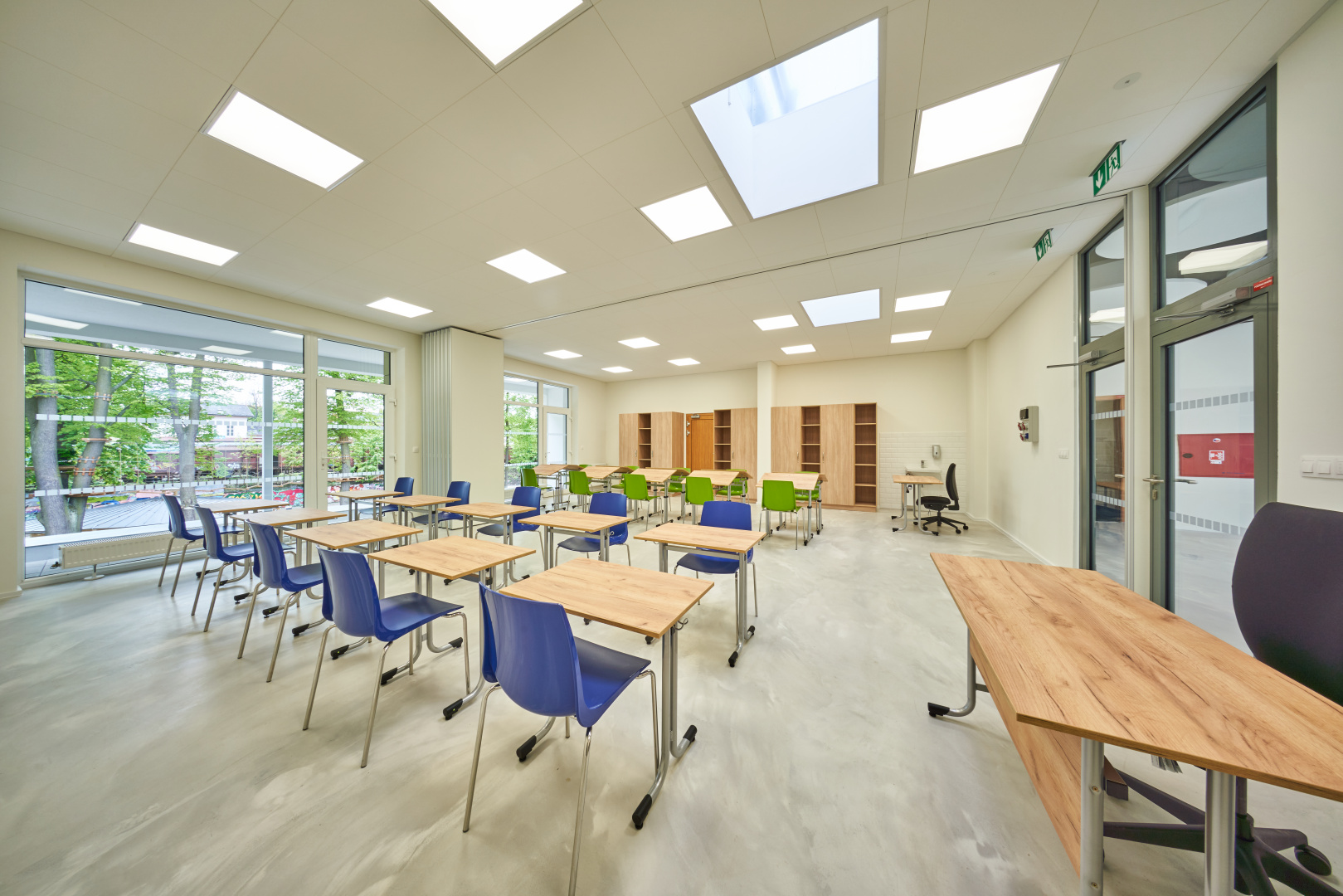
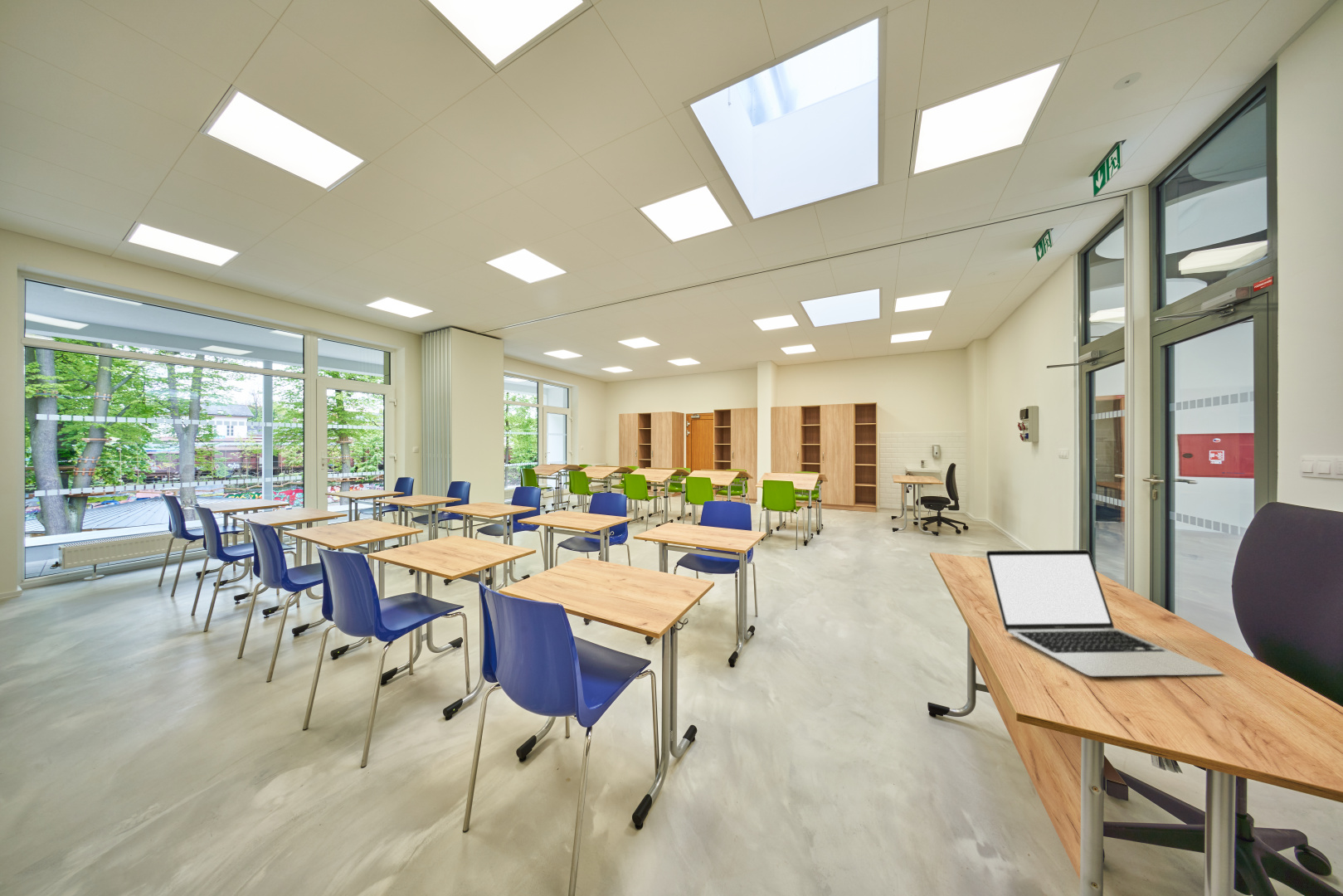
+ laptop (1088, 605)
